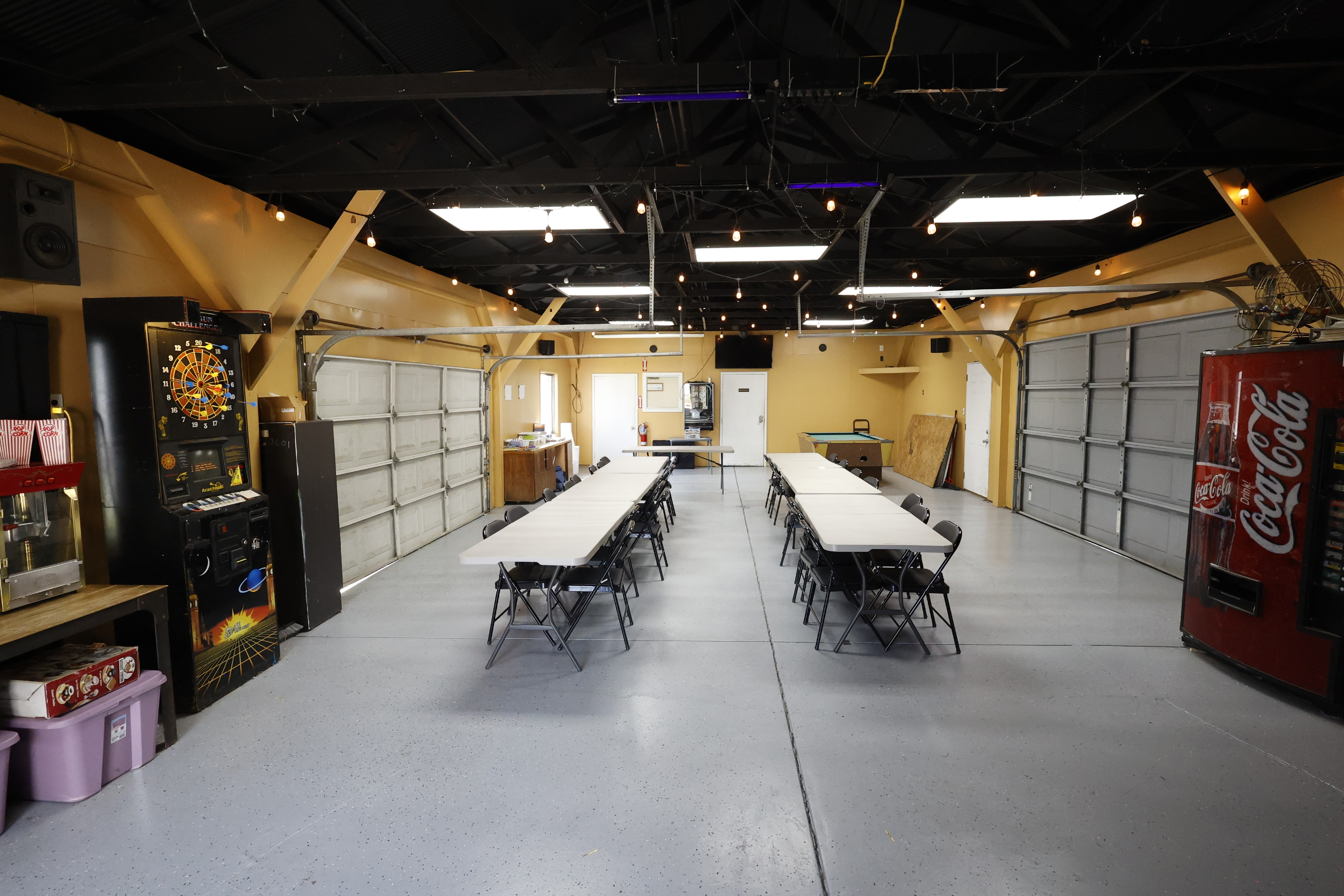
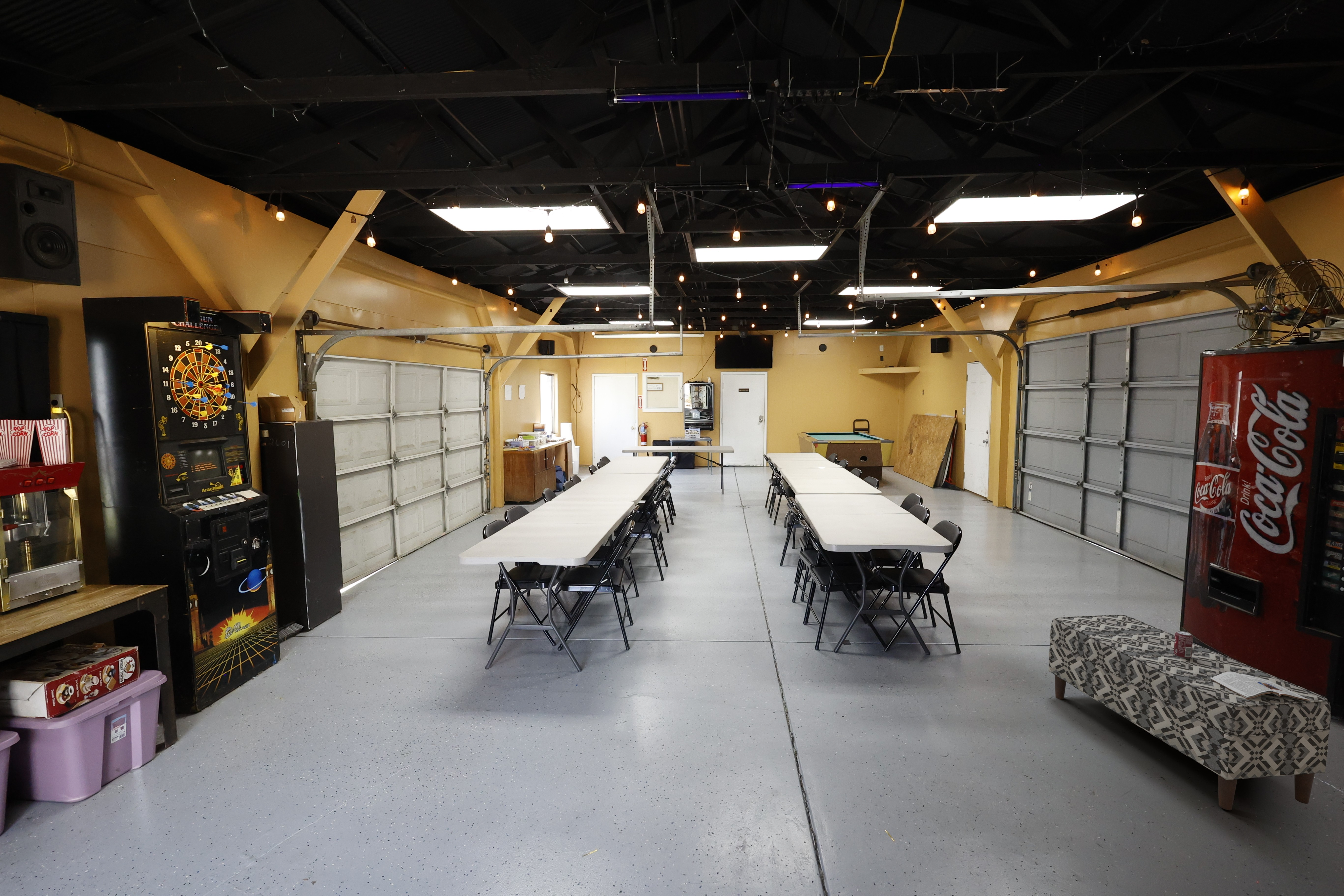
+ magazine (1258, 685)
+ bench (1166, 697)
+ soda can (1183, 644)
